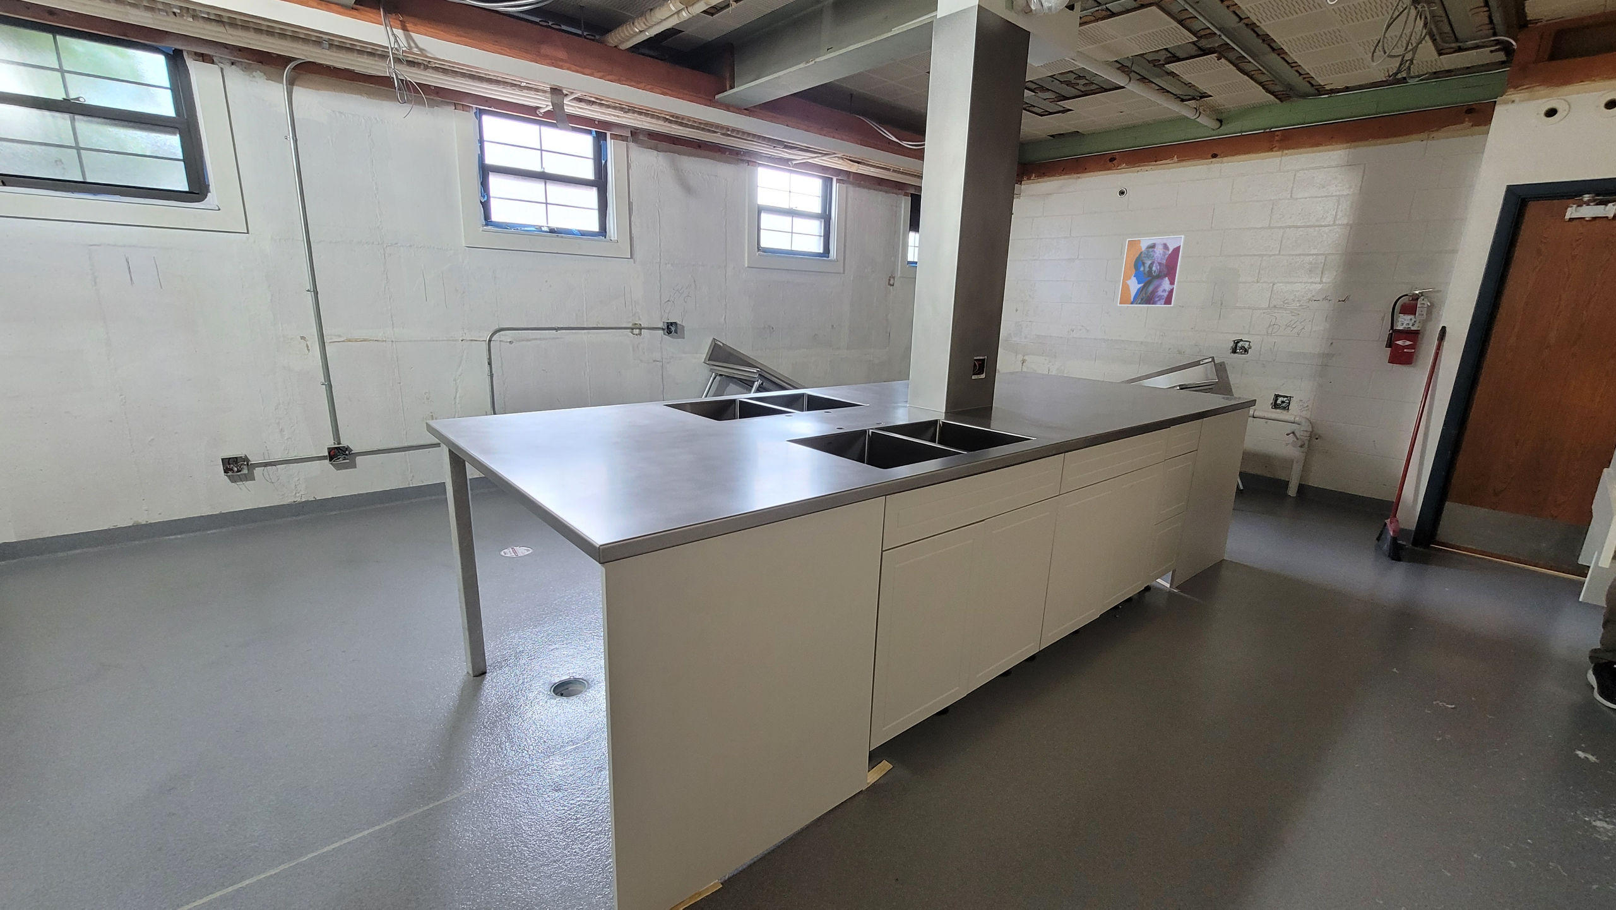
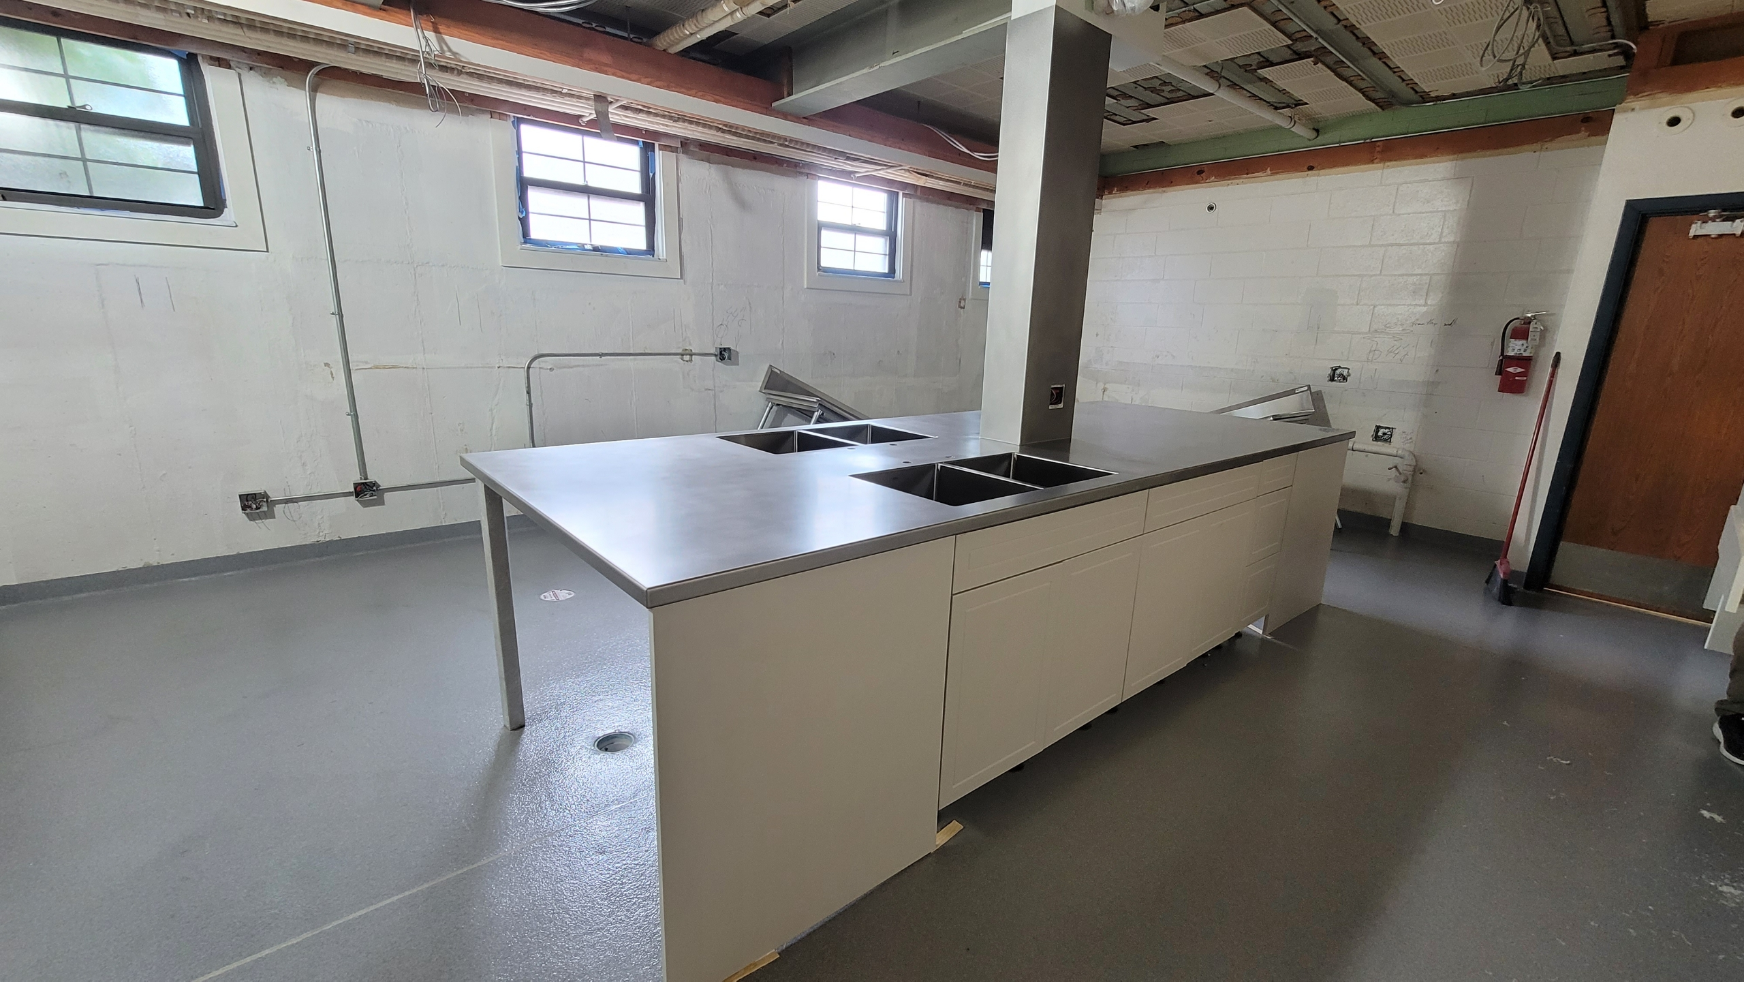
- wall art (1150, 272)
